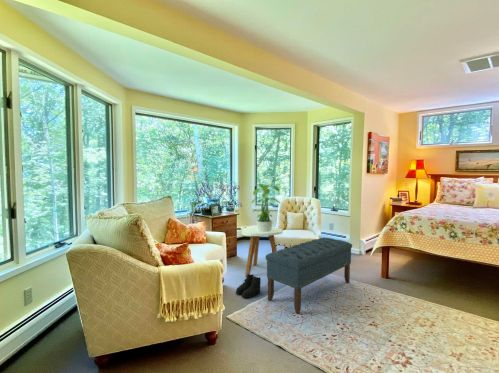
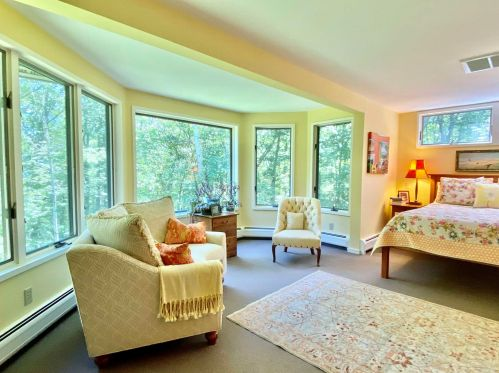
- side table (257, 250)
- bench (311, 268)
- boots (248, 284)
- potted plant (266, 206)
